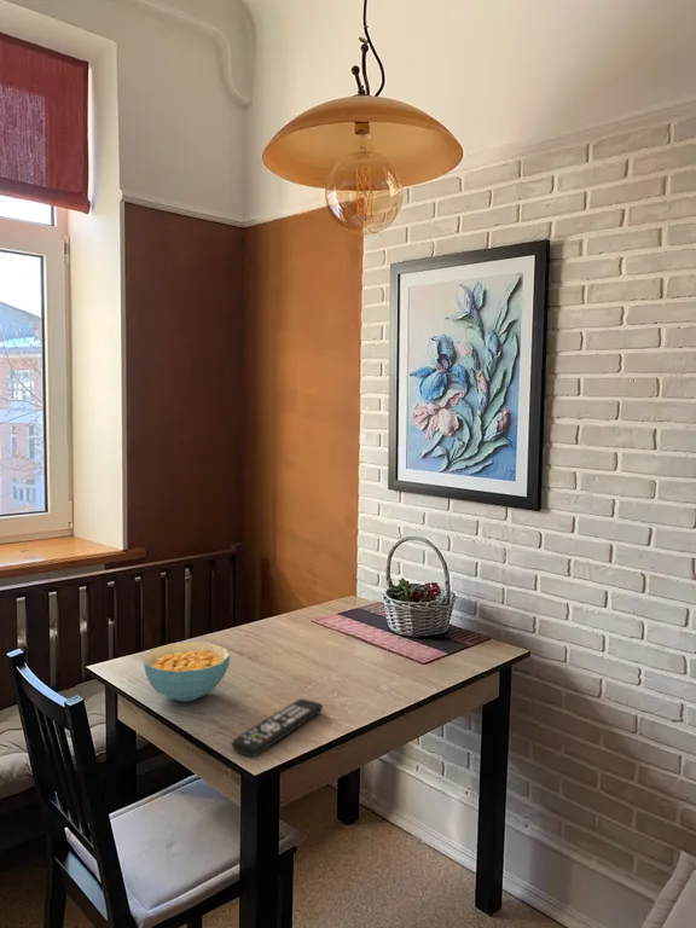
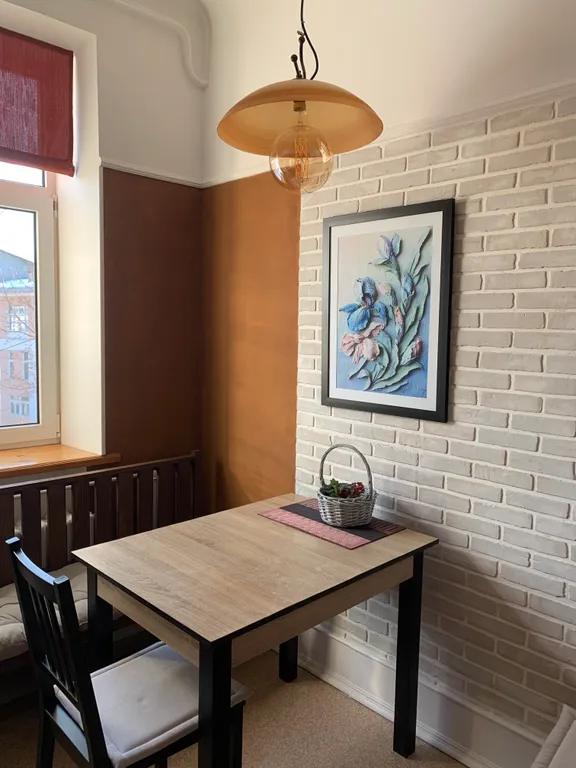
- remote control (279, 725)
- cereal bowl (186, 675)
